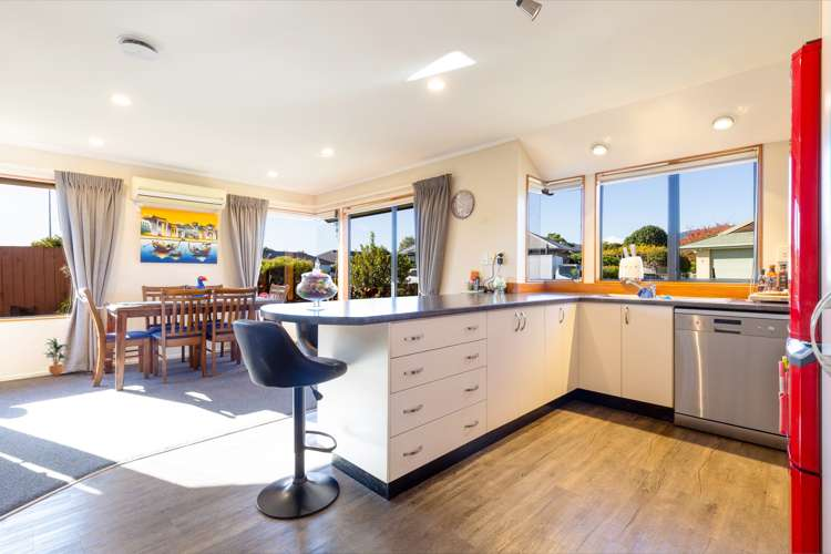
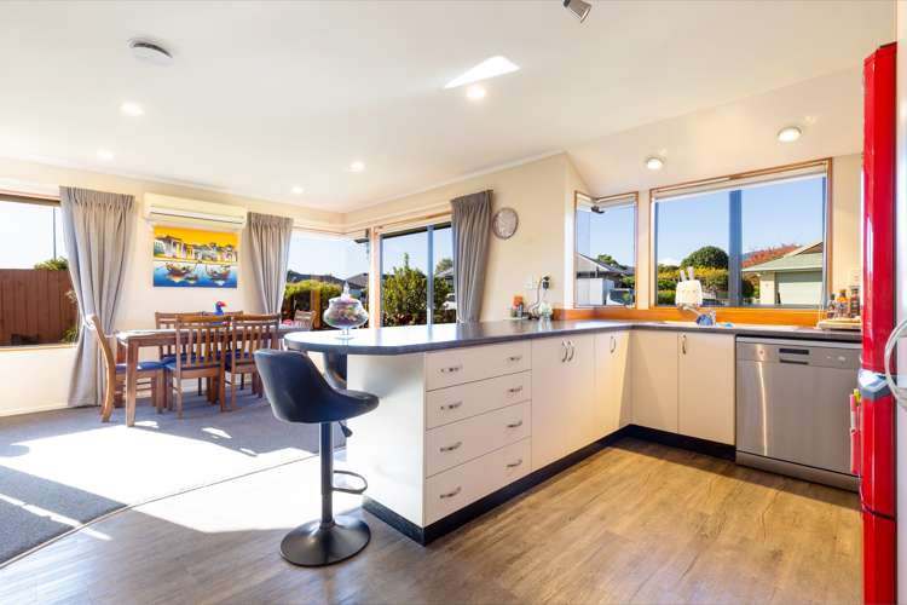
- potted plant (58, 356)
